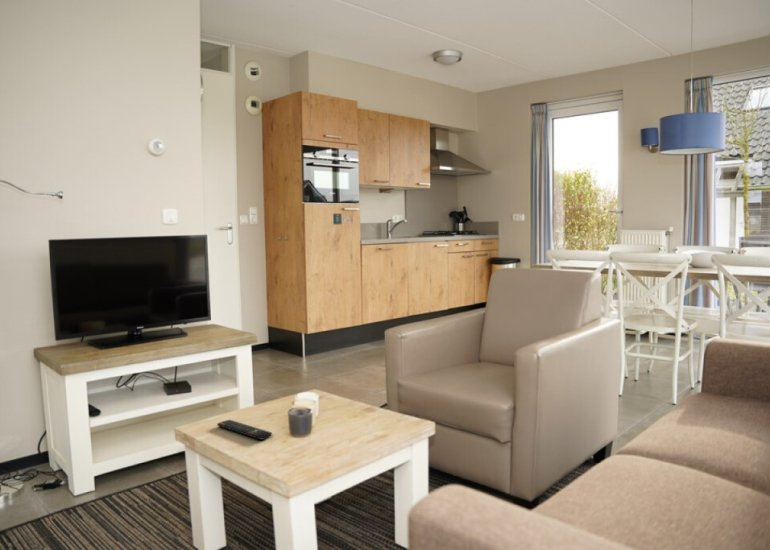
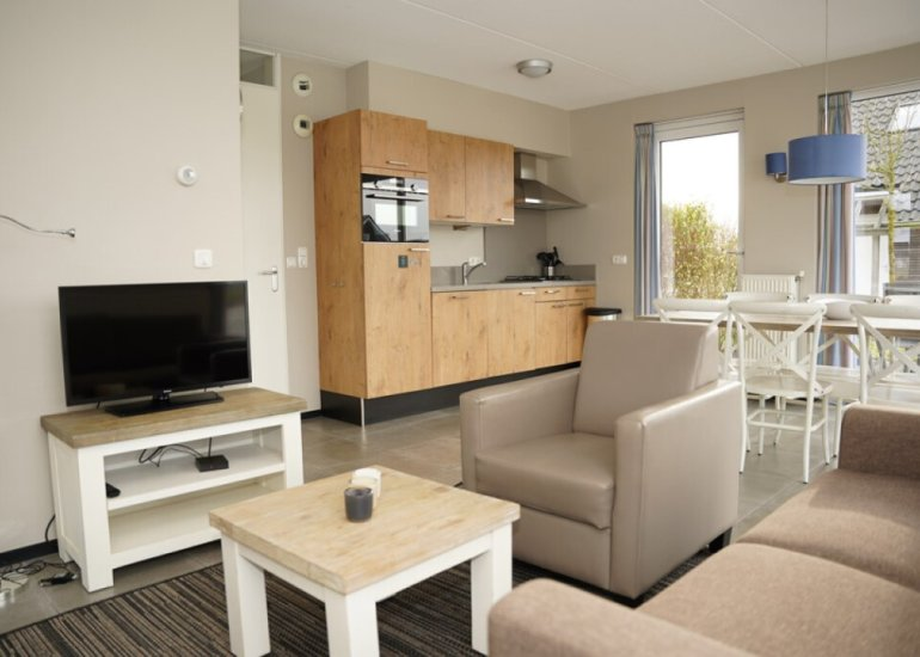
- remote control (243, 429)
